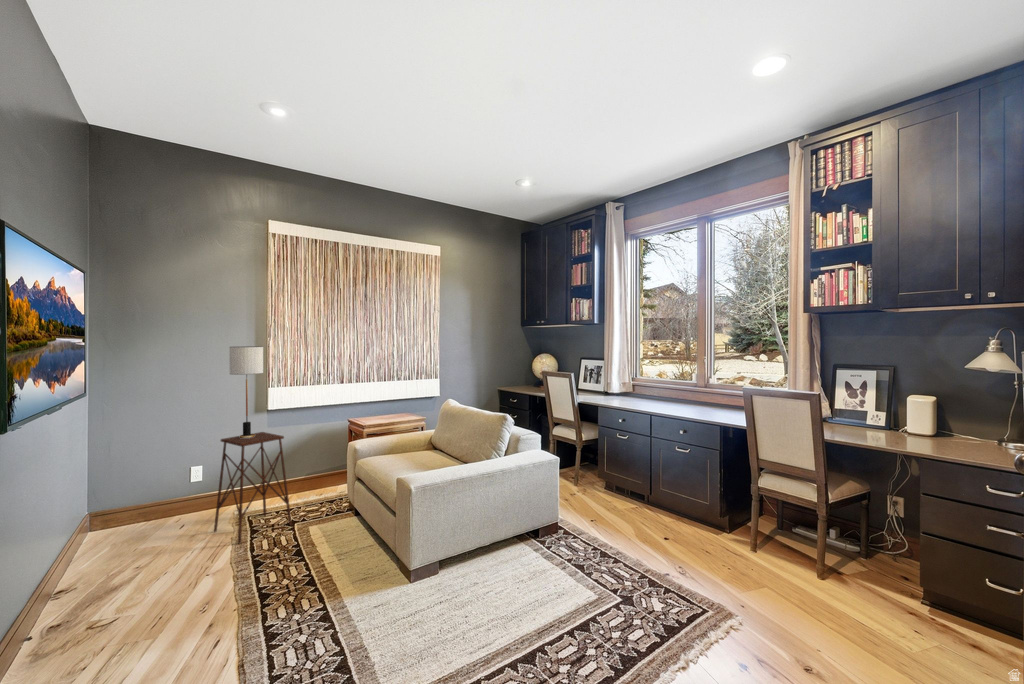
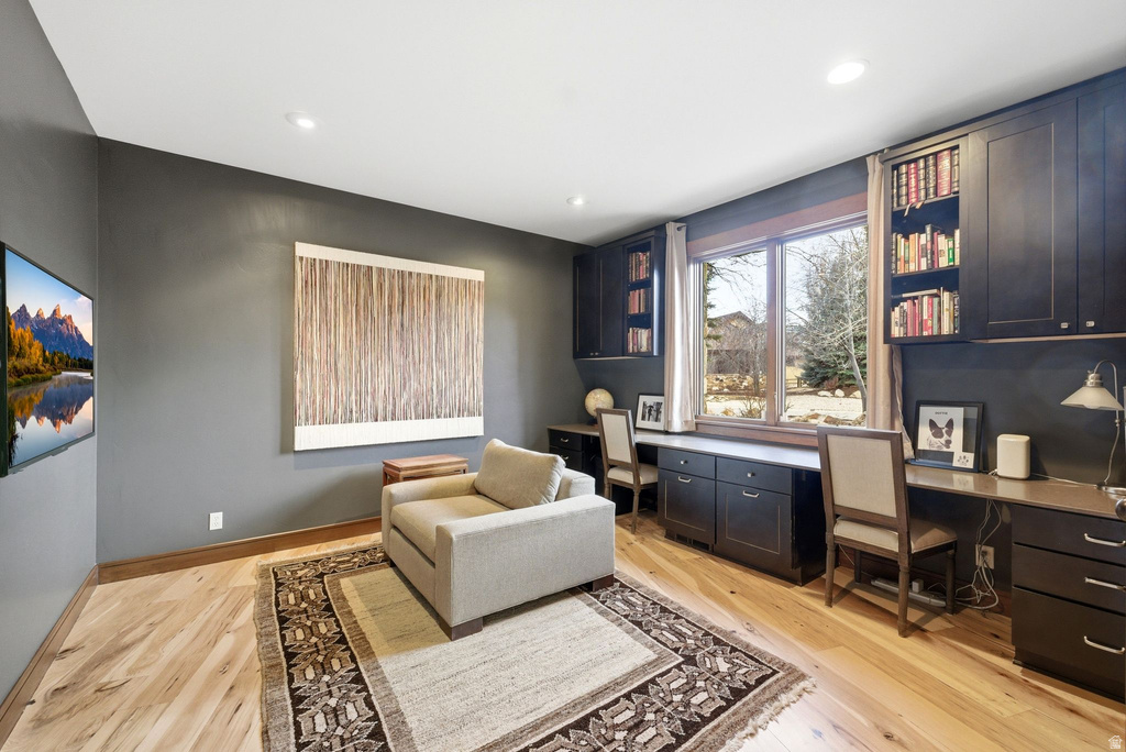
- side table (253, 483)
- table lamp (246, 391)
